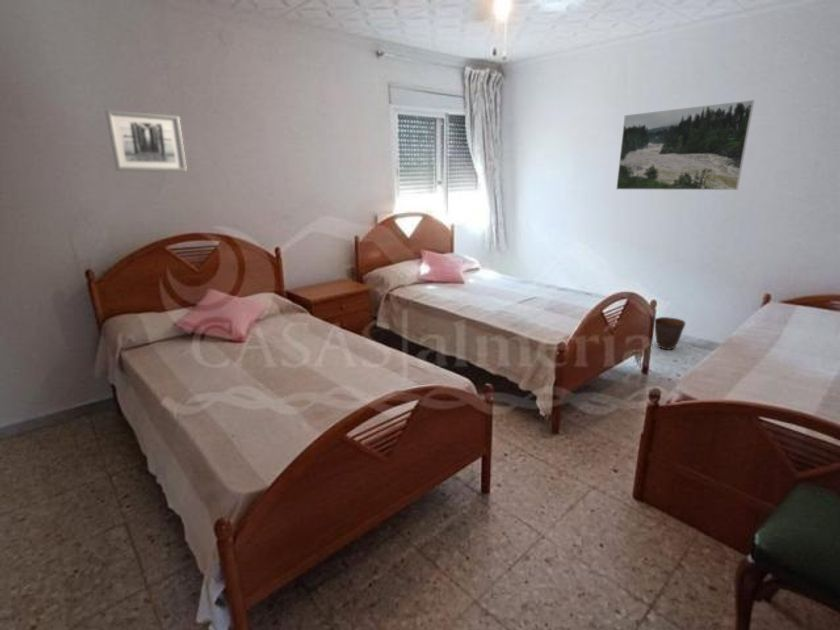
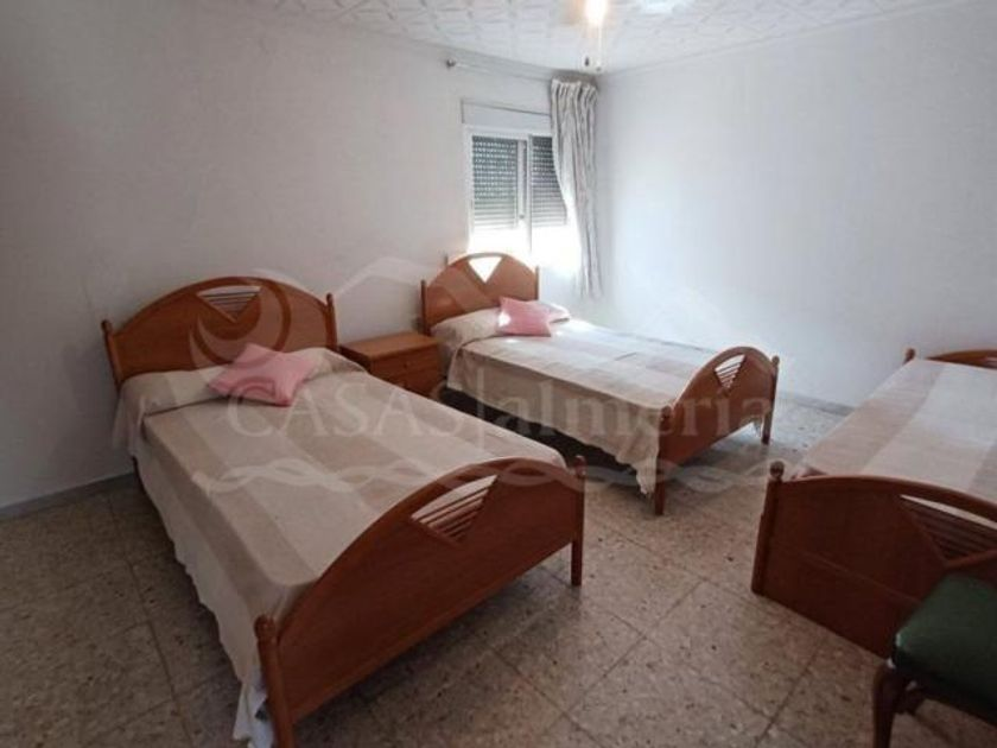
- wall art (148, 142)
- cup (667, 334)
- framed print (677, 150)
